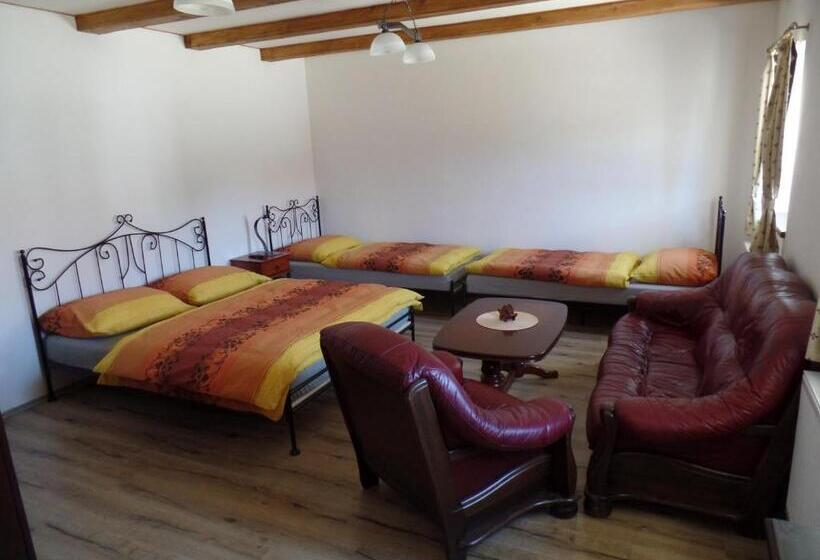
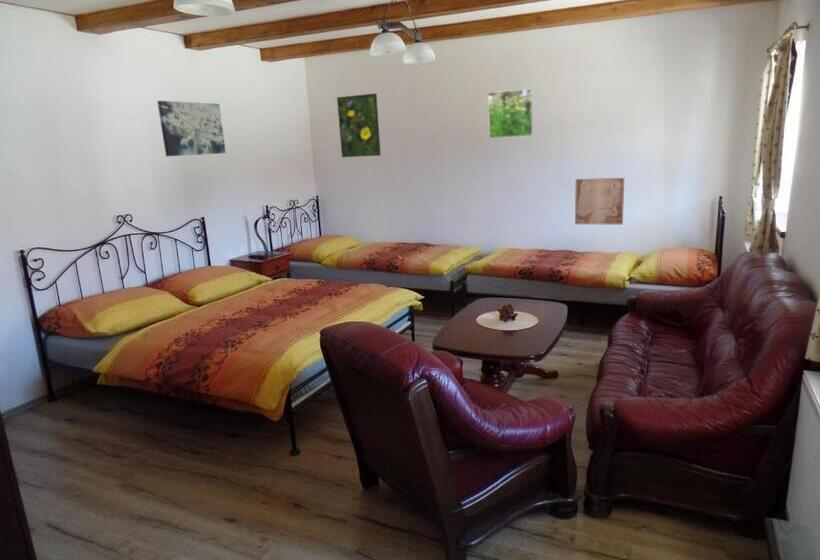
+ wall art (193, 128)
+ wall art (599, 201)
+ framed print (510, 114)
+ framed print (358, 126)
